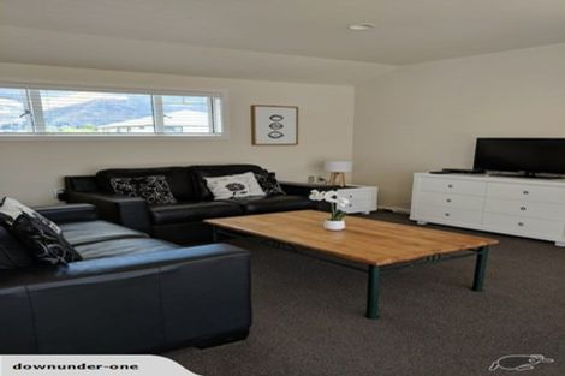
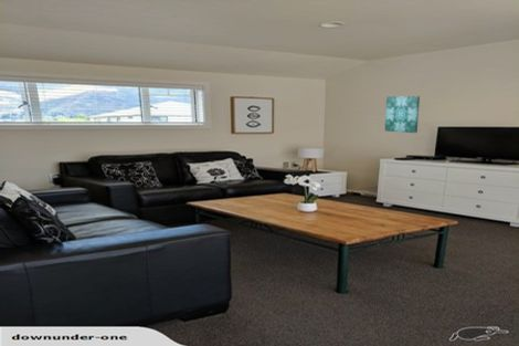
+ wall art (401, 114)
